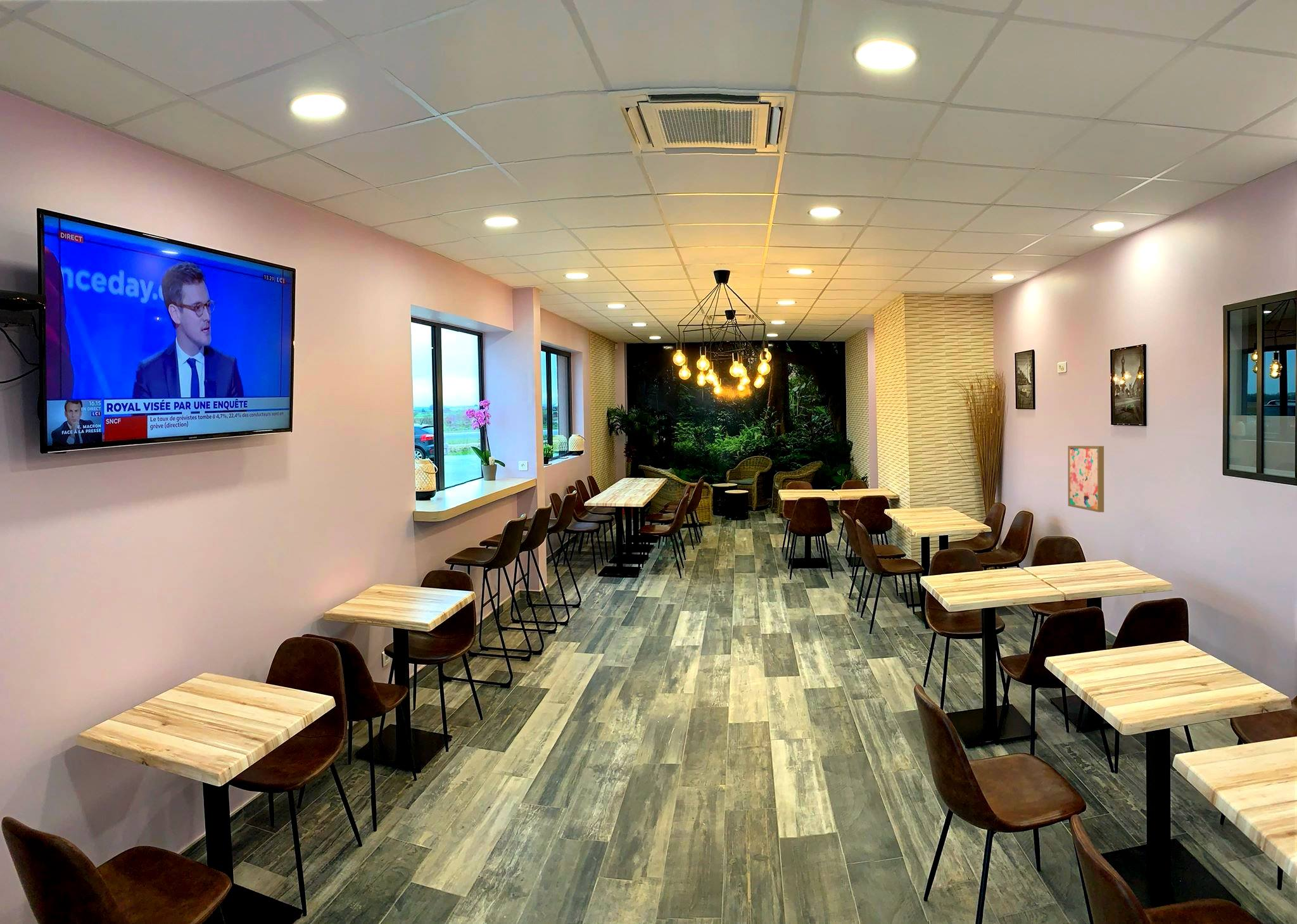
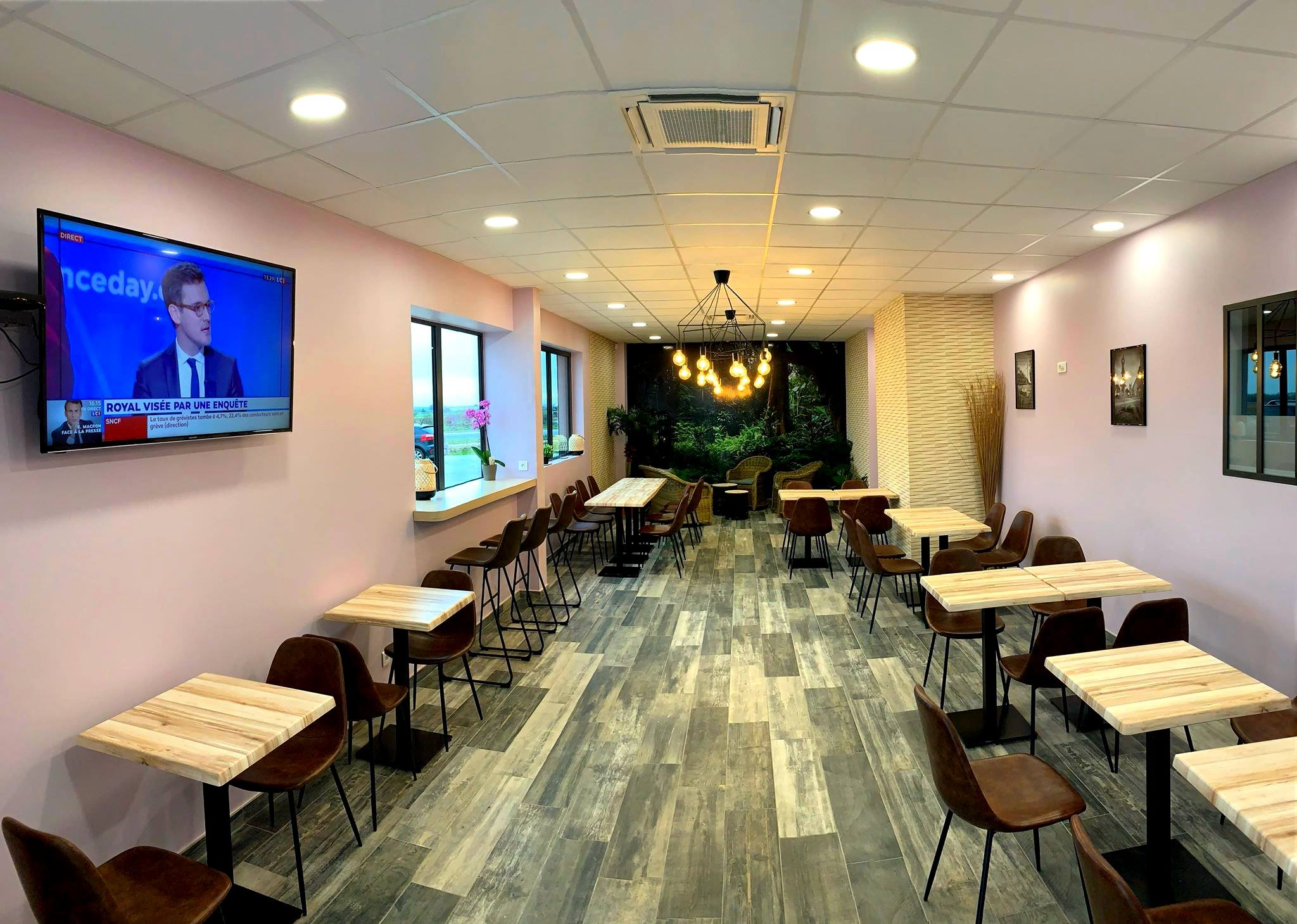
- wall art (1085, 477)
